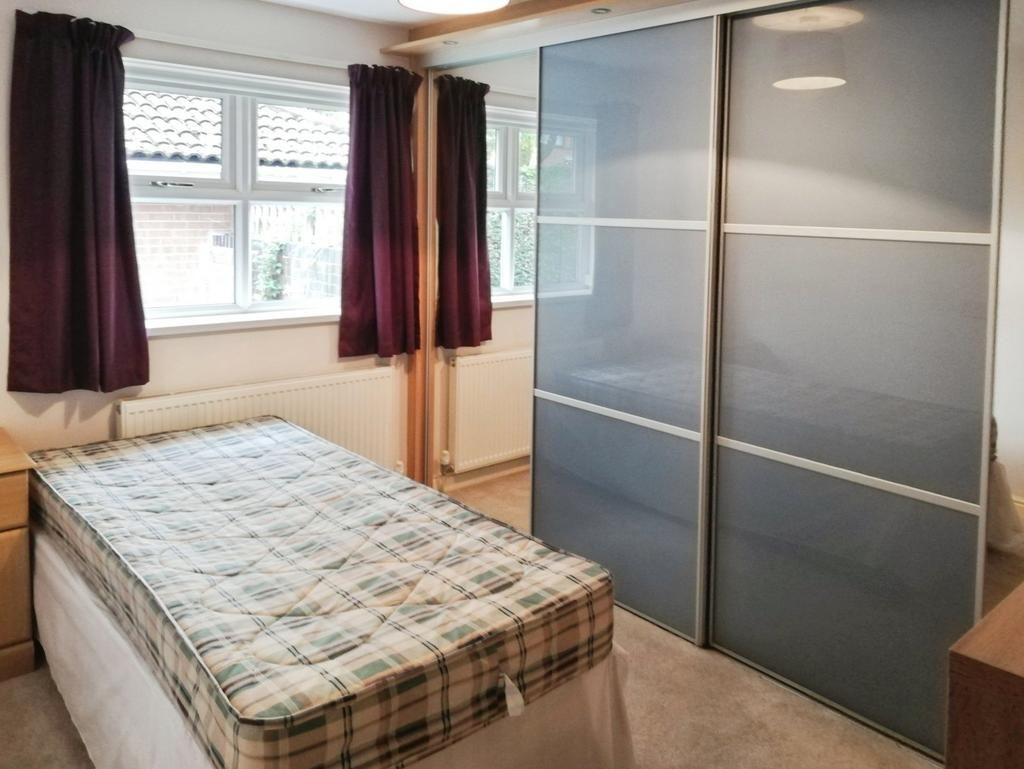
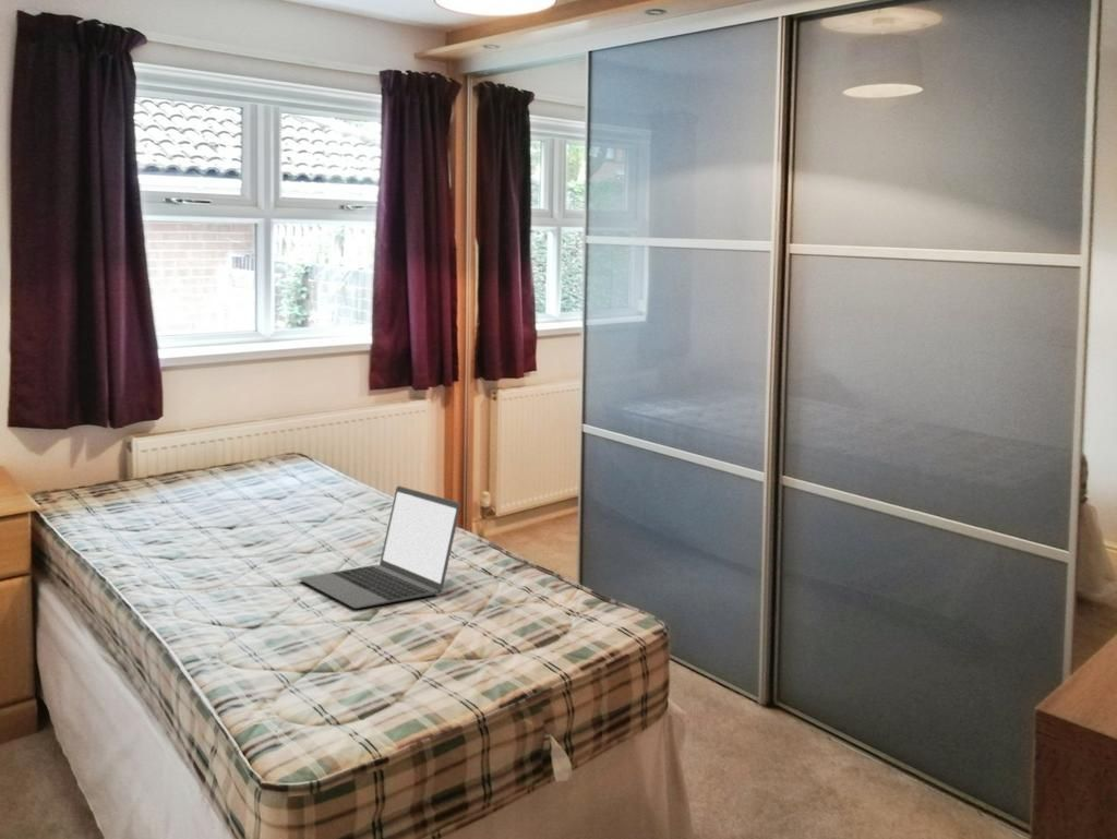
+ laptop (384, 542)
